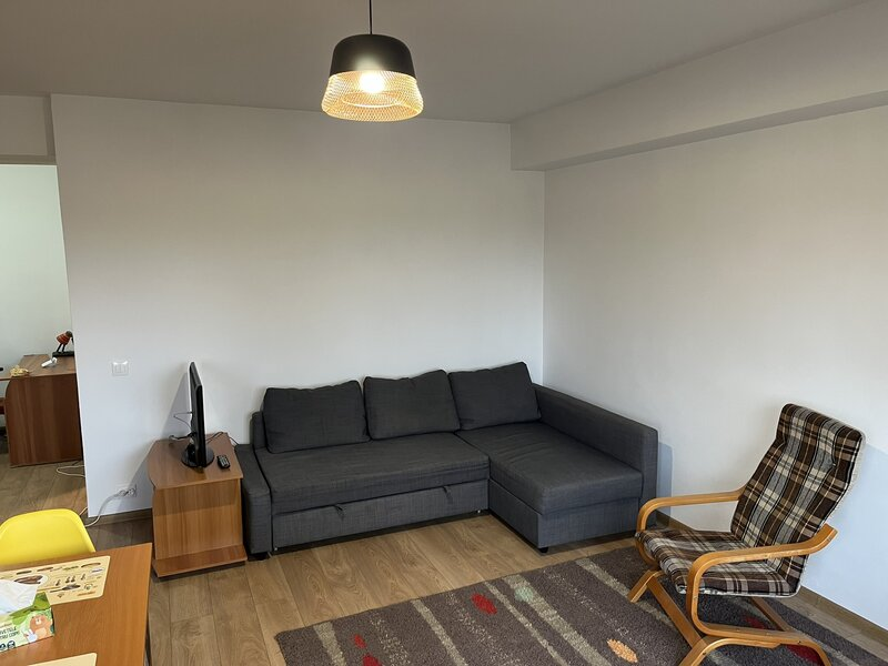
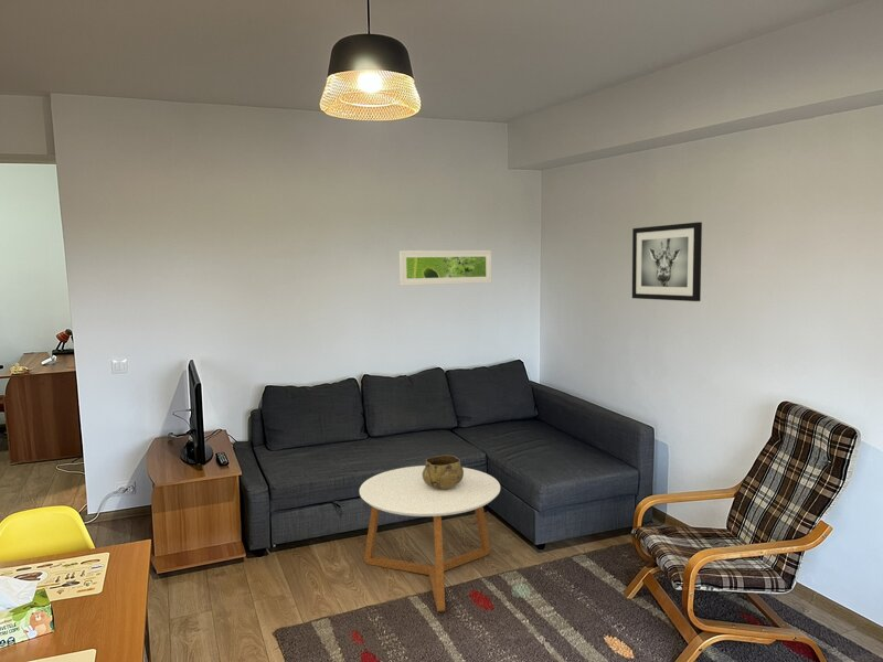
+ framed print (446, 267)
+ wall art (664, 263)
+ coffee table (434, 530)
+ decorative bowl (443, 472)
